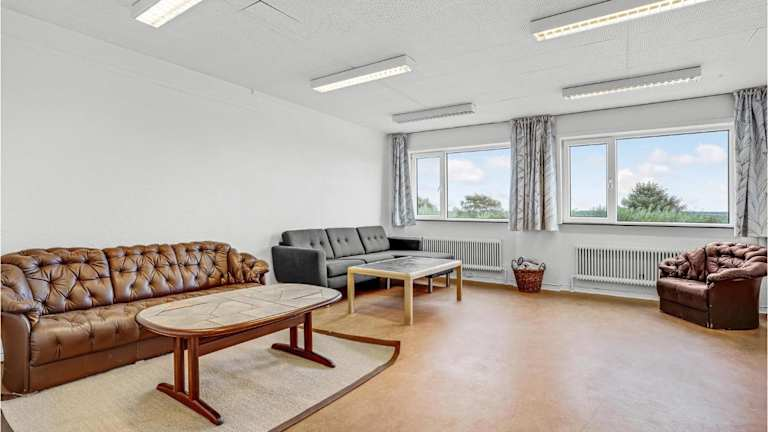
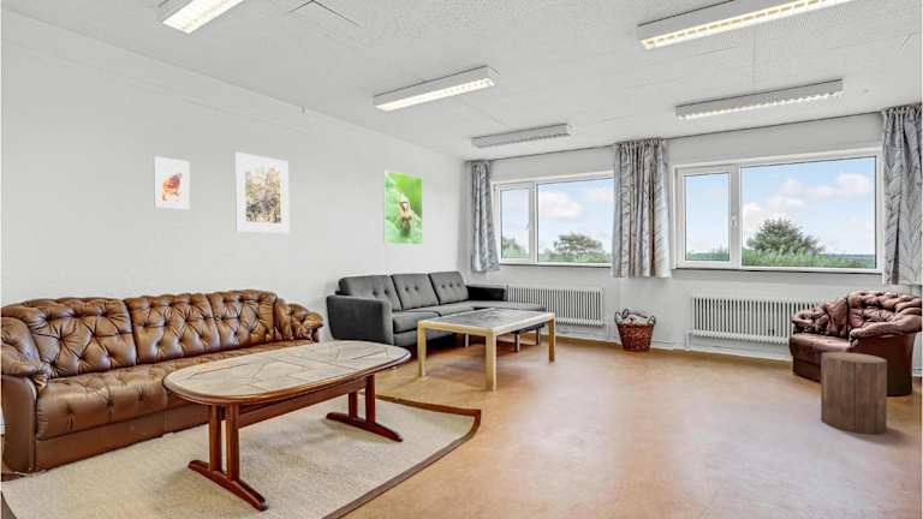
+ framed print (263, 195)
+ stool (852, 390)
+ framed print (403, 209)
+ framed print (172, 183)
